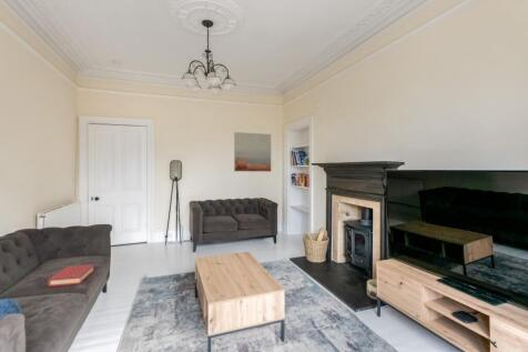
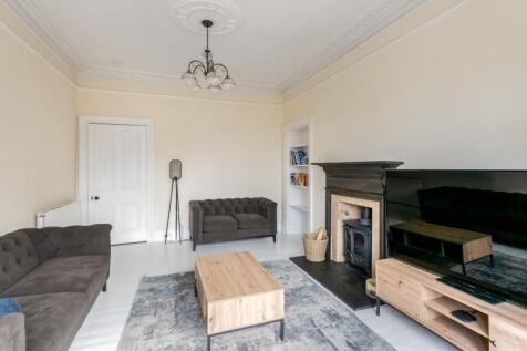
- hardback book (72, 274)
- wall art (253, 152)
